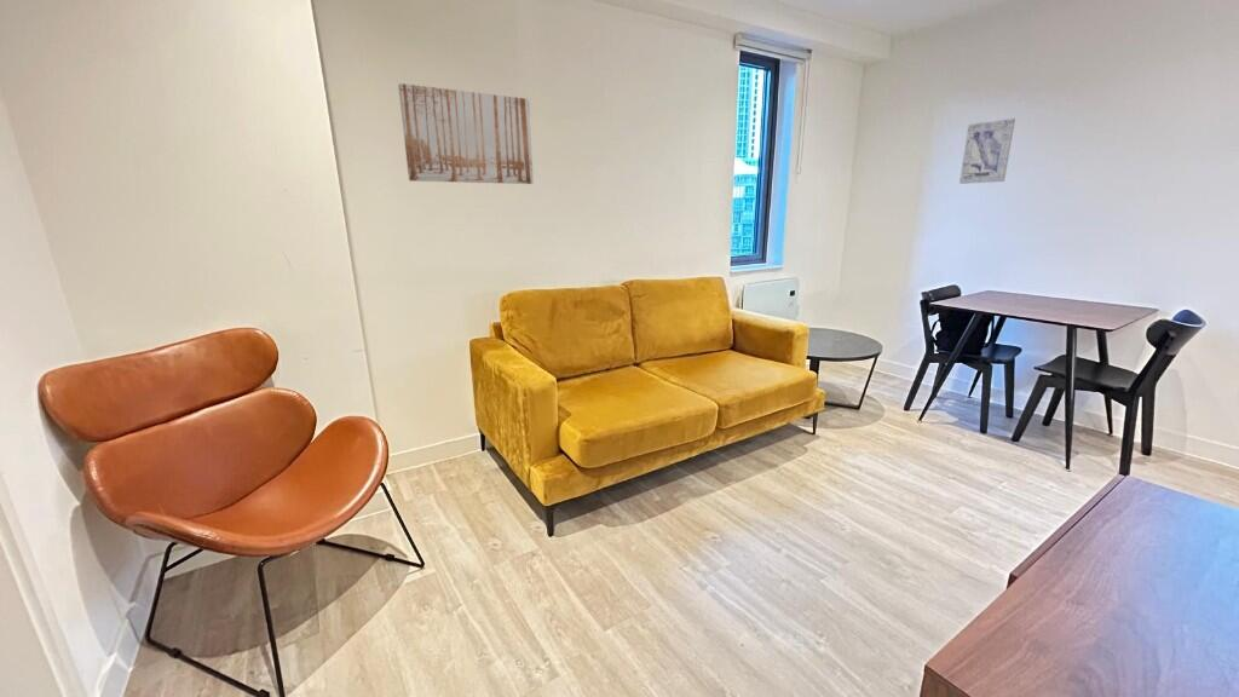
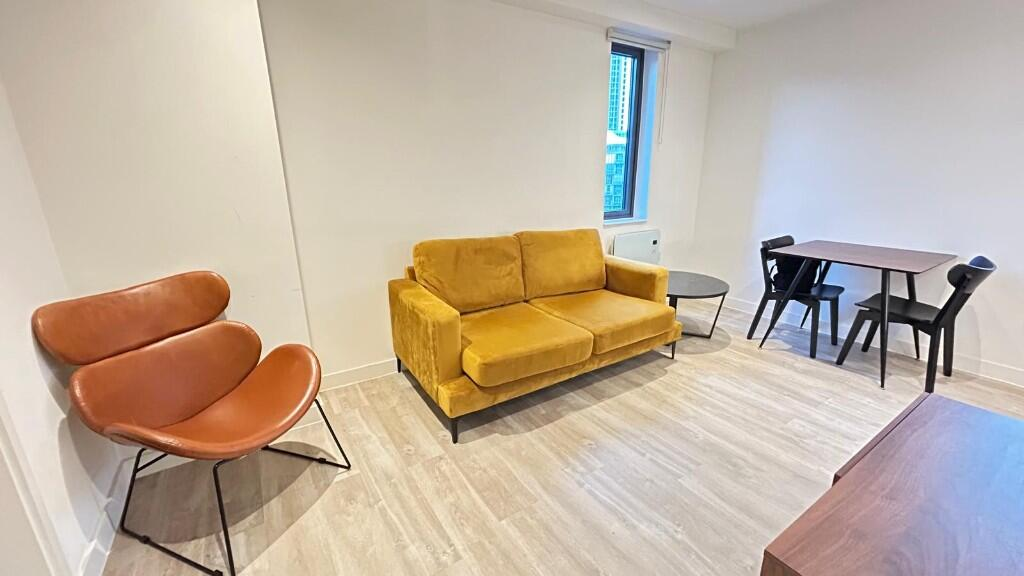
- wall art (471, 138)
- wall art (986, 152)
